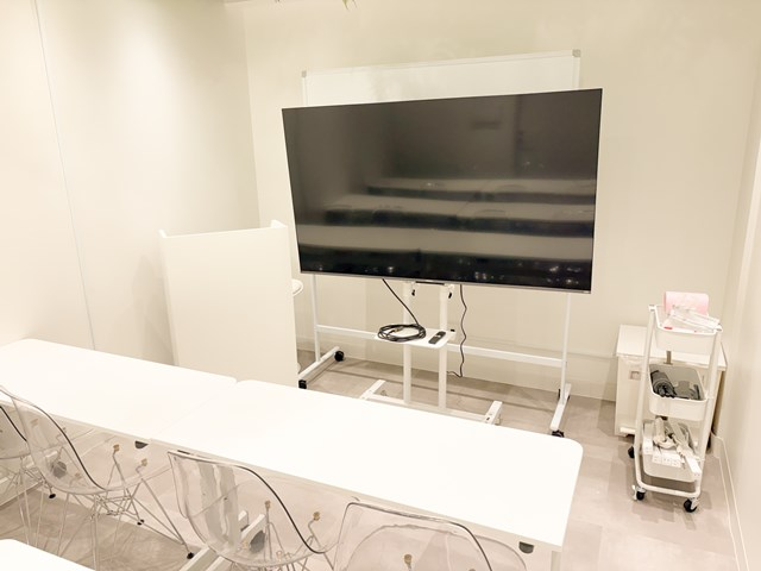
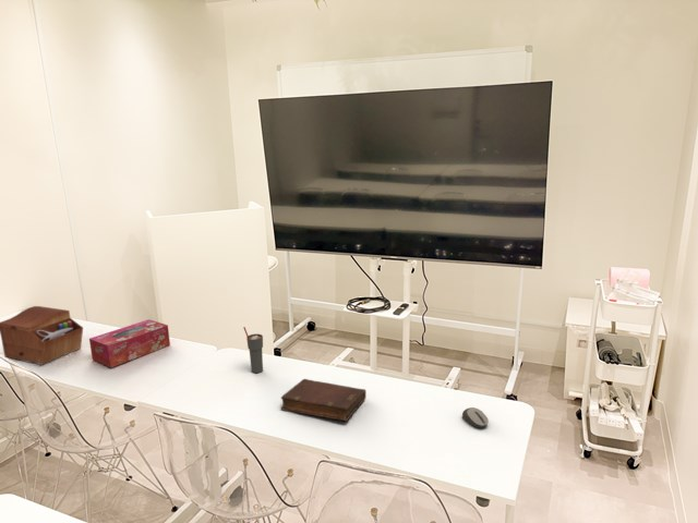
+ cup (254, 348)
+ tissue box (131, 341)
+ computer mouse (474, 416)
+ sewing box (41, 333)
+ diary (324, 397)
